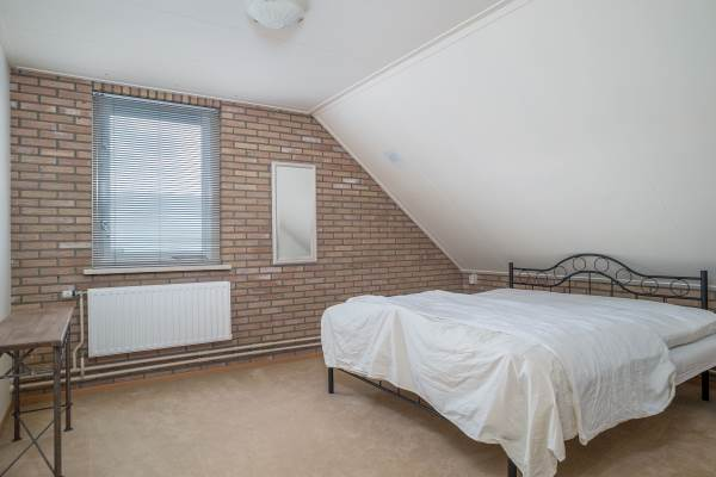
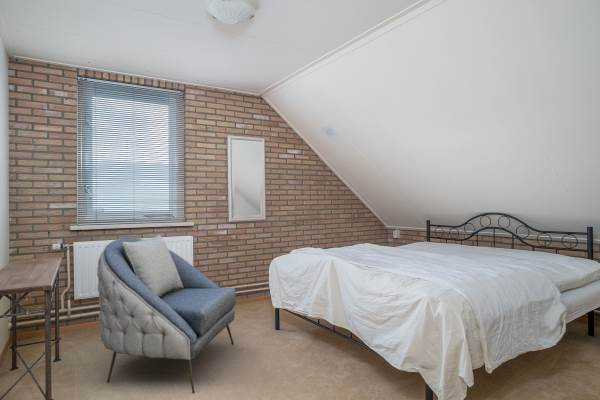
+ armchair (167, 300)
